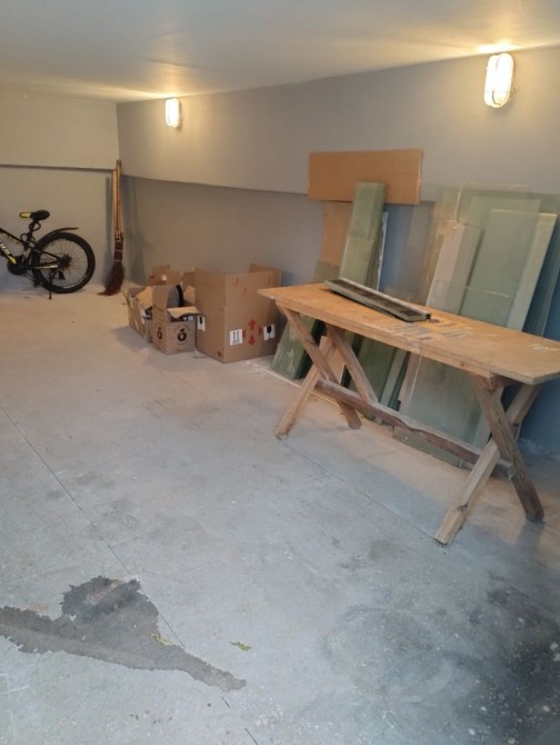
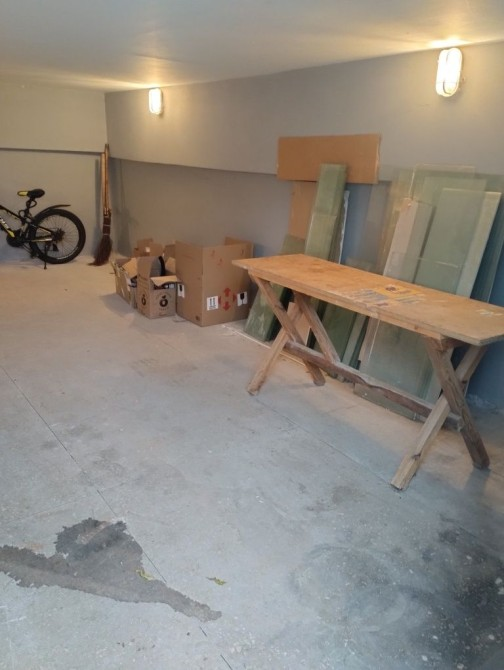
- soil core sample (371, 297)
